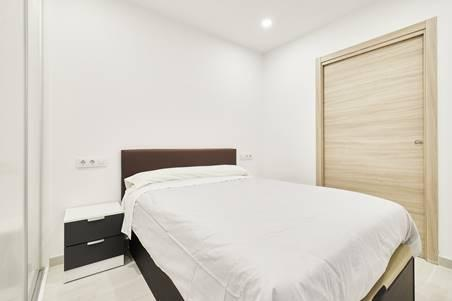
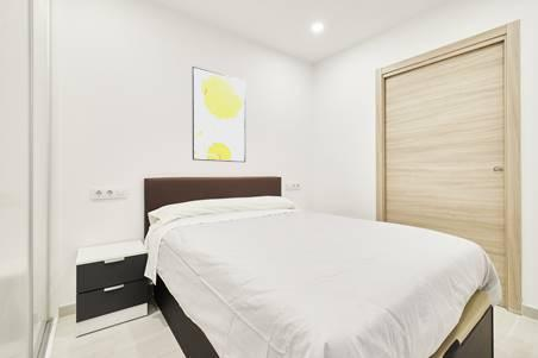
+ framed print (220, 117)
